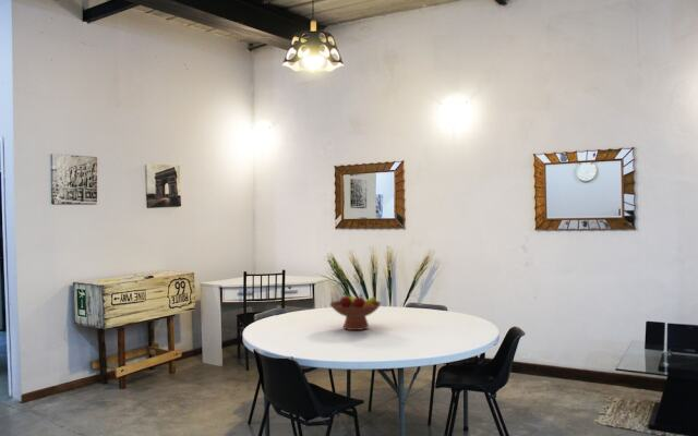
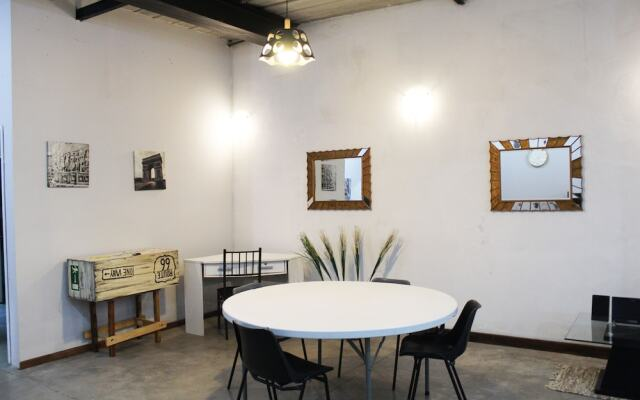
- fruit bowl (356, 311)
